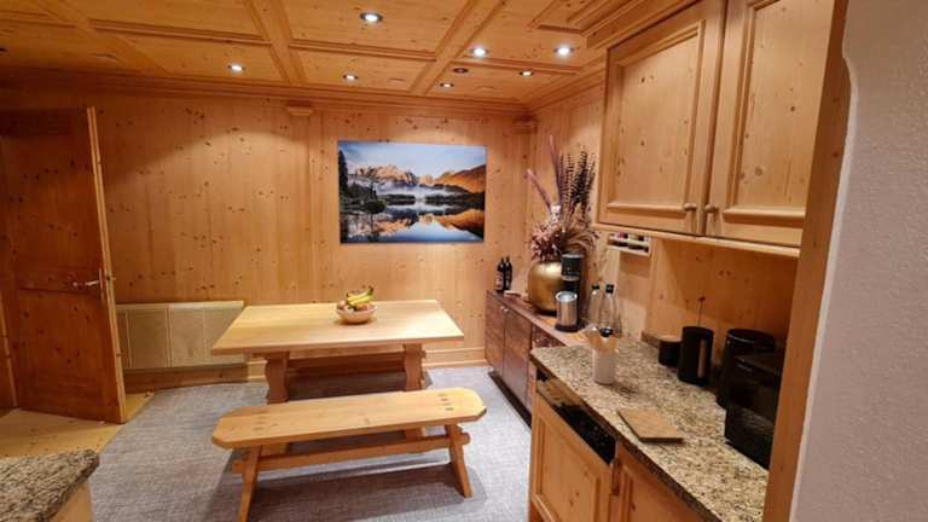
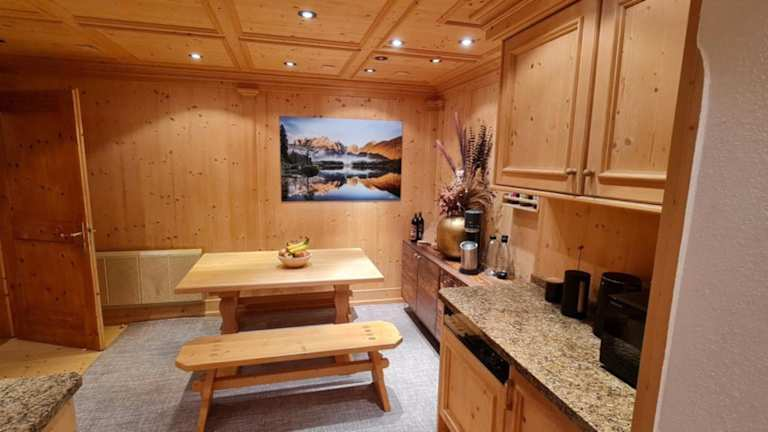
- cutting board (648, 424)
- utensil holder (599, 355)
